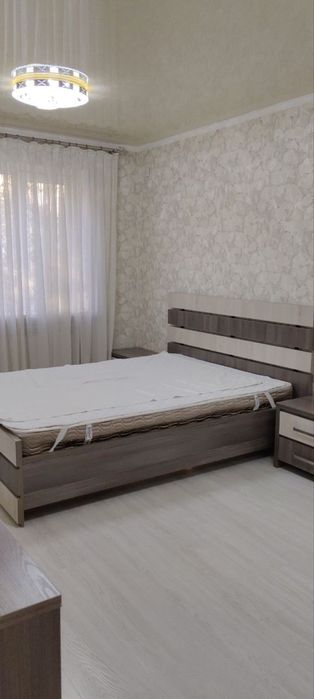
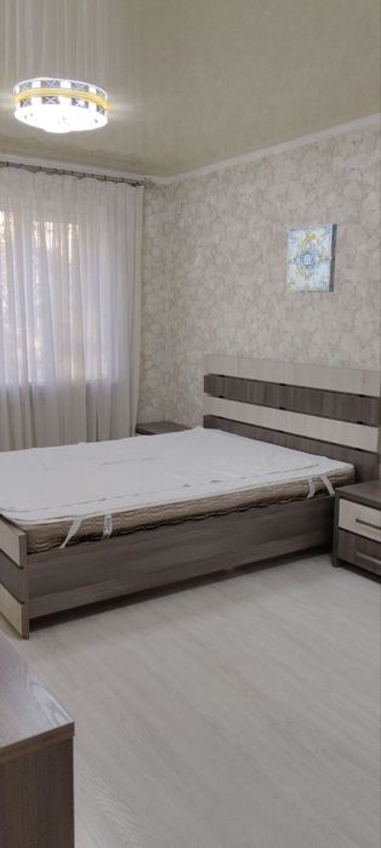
+ wall art (309, 260)
